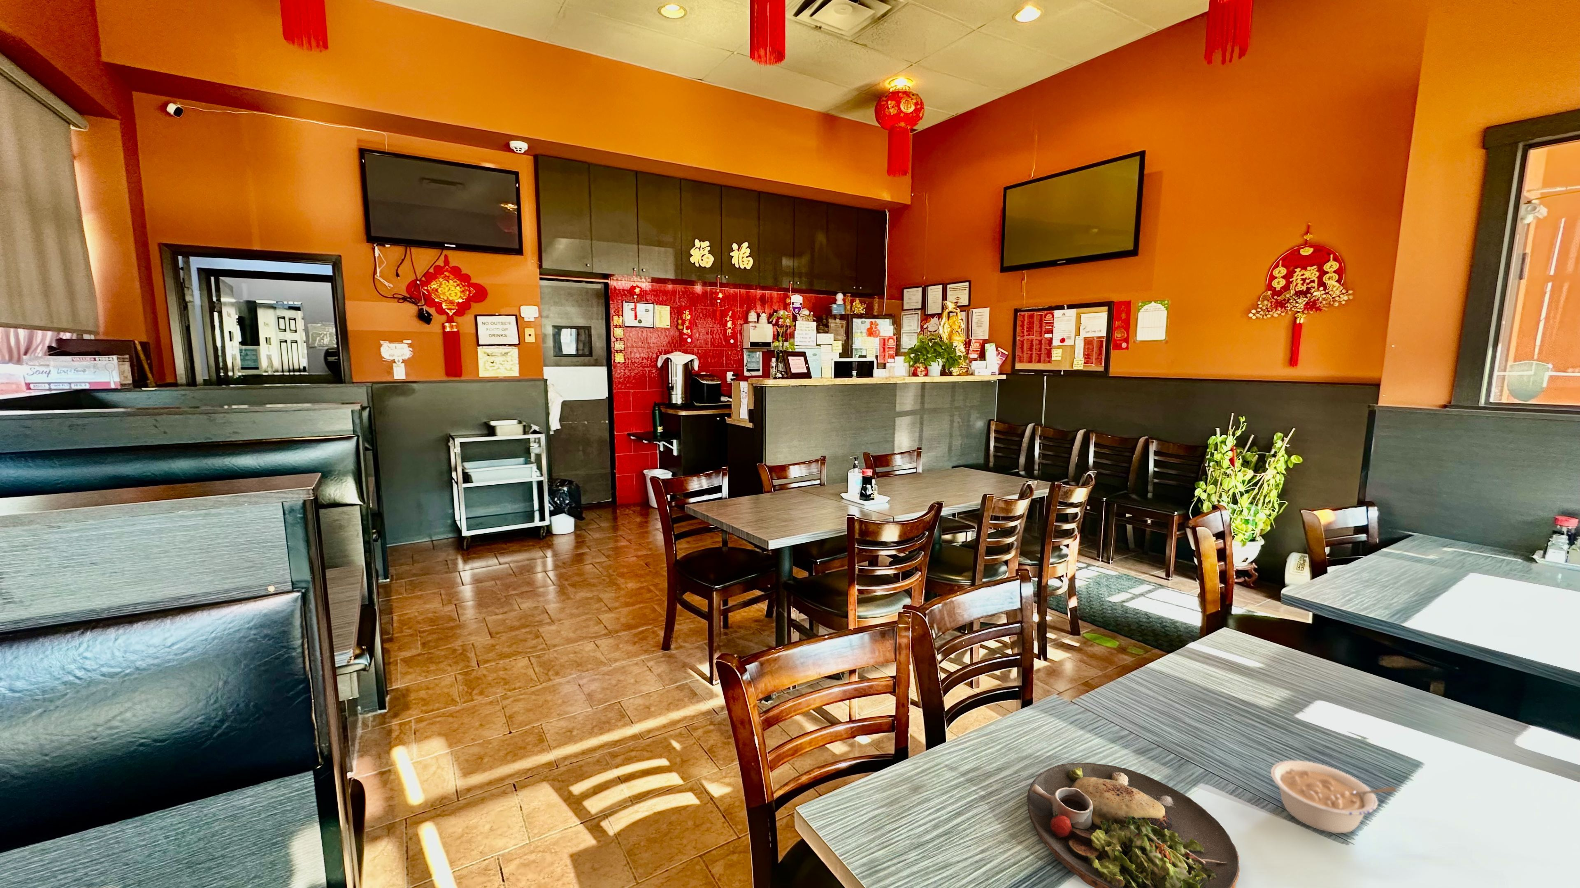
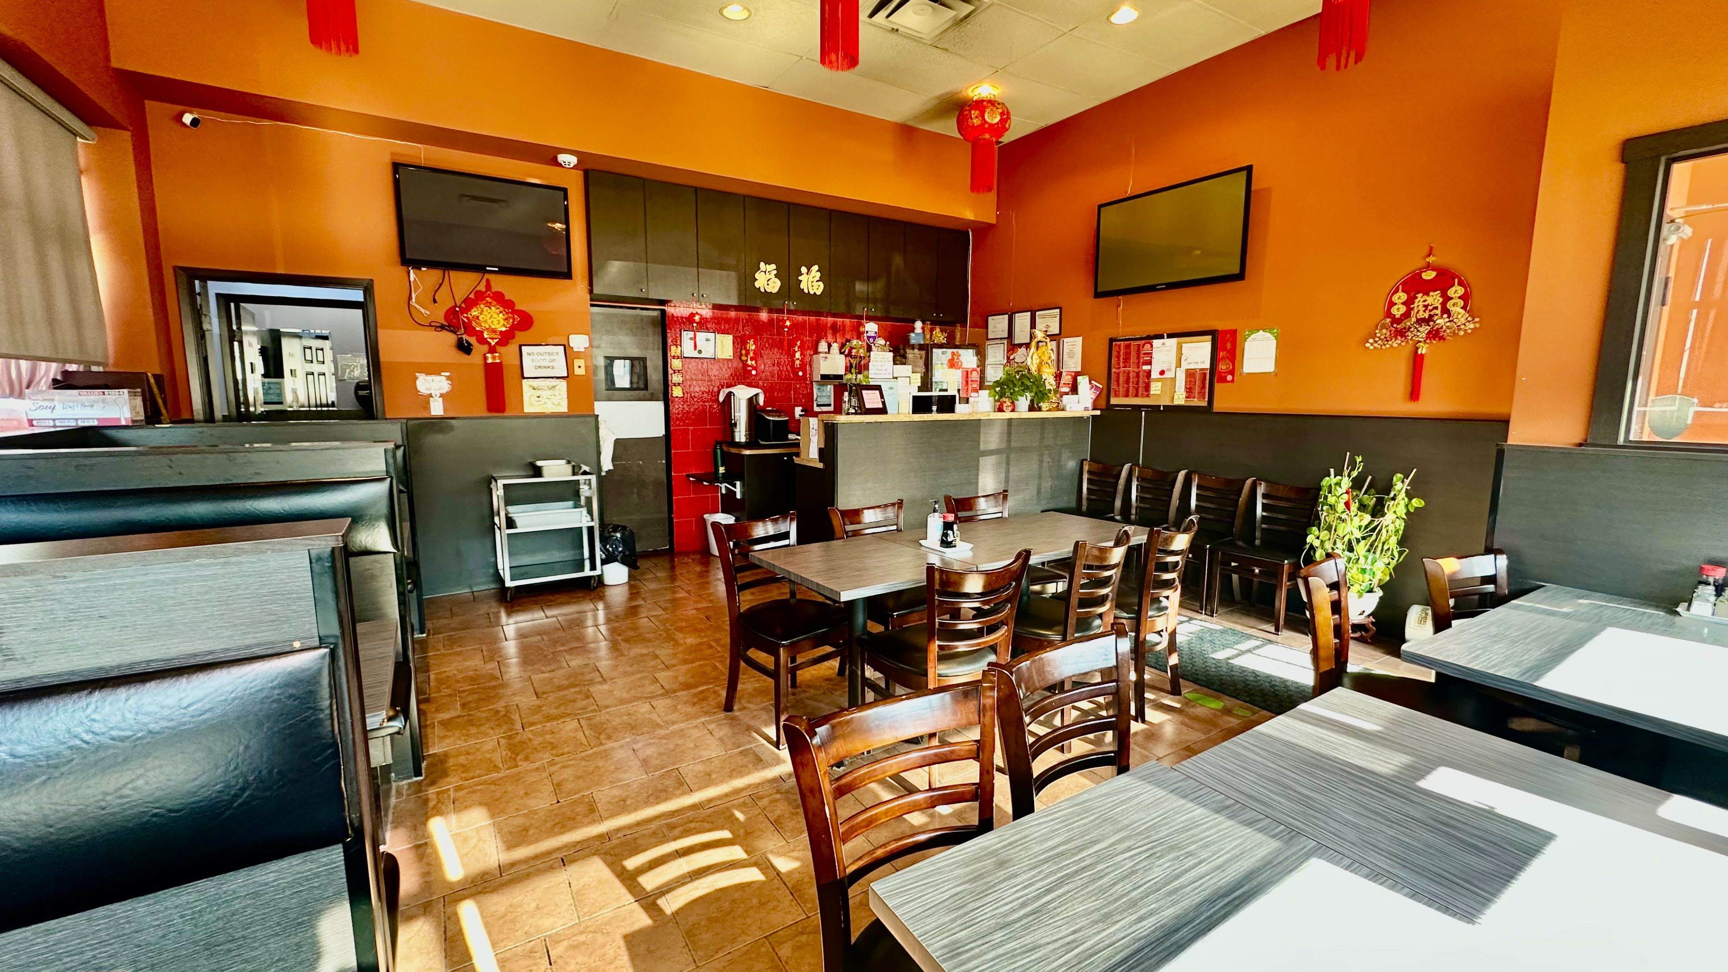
- dinner plate (1127, 813)
- legume (1323, 796)
